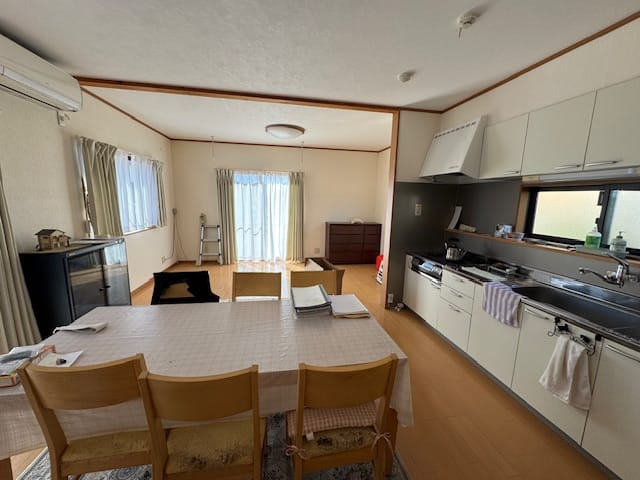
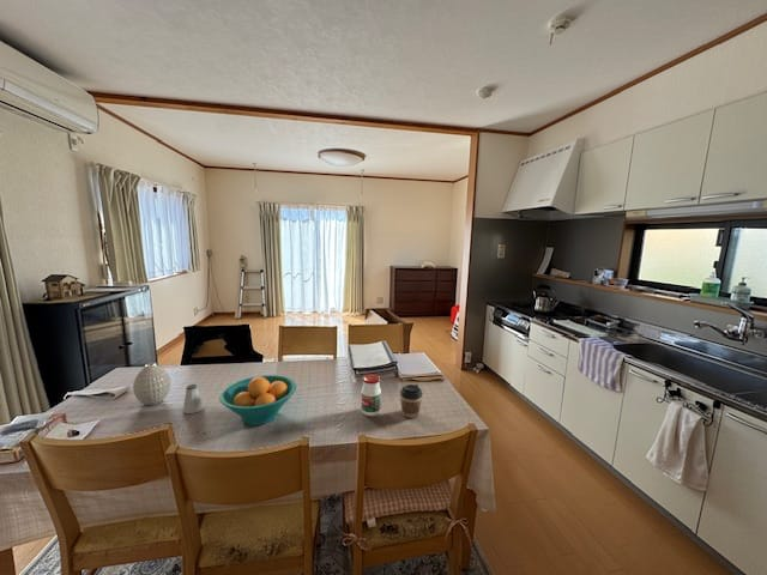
+ coffee cup (410, 399)
+ fruit bowl (259, 397)
+ vase (152, 383)
+ saltshaker (192, 397)
+ jar (370, 394)
